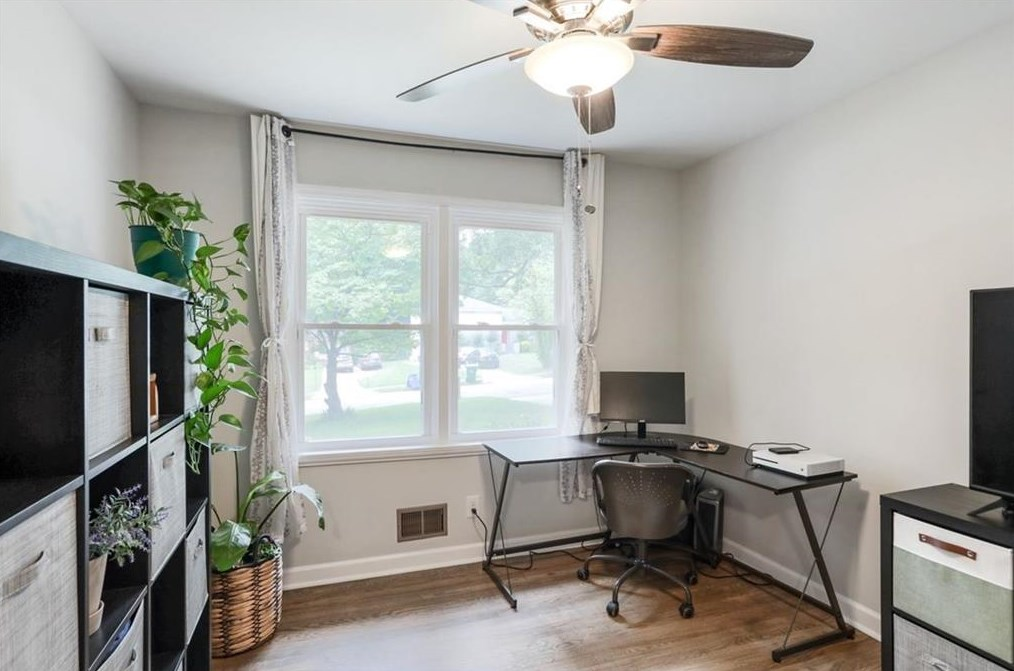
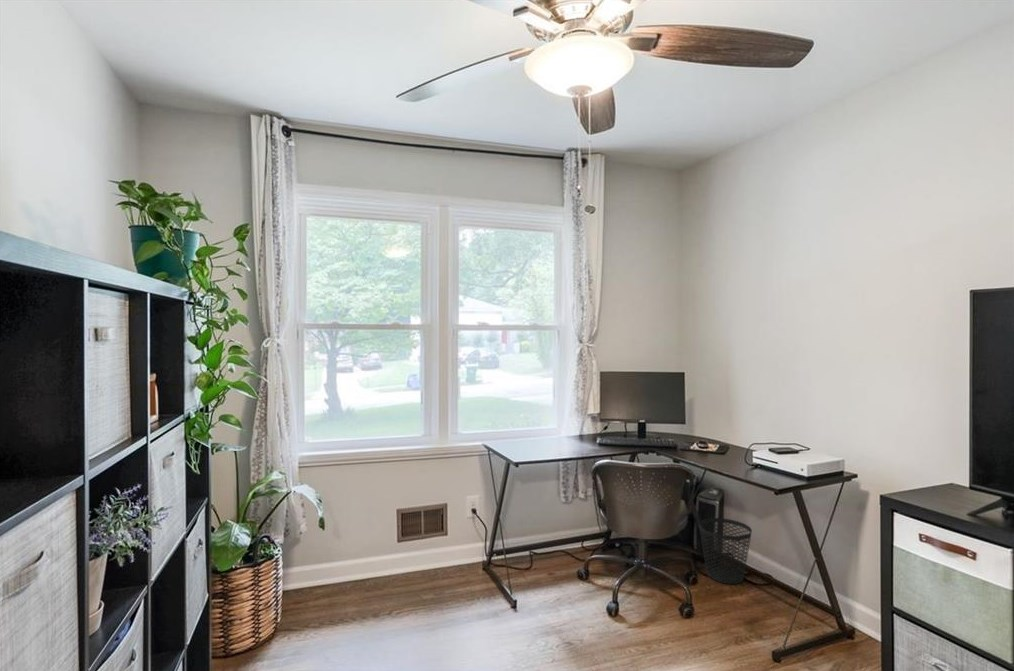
+ wastebasket (724, 552)
